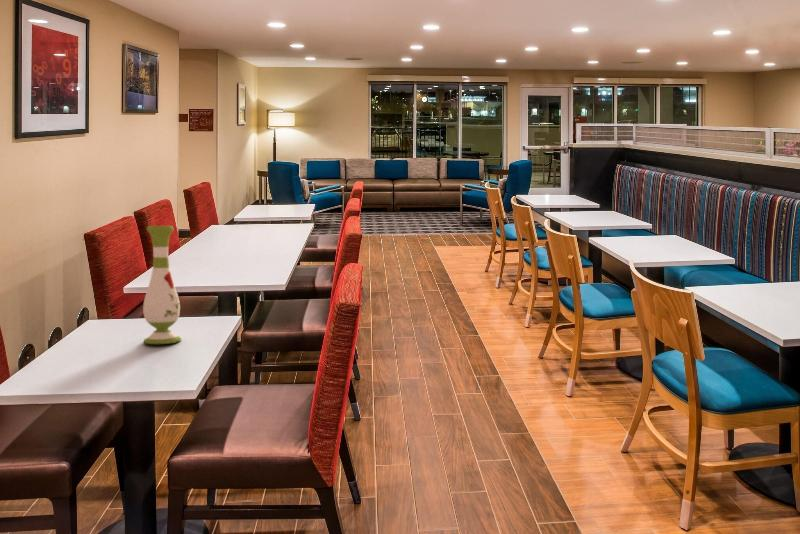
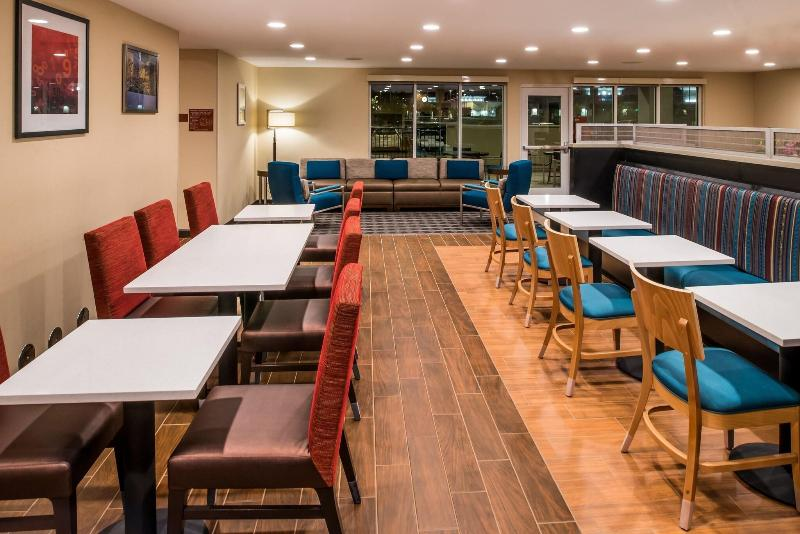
- vase (161, 283)
